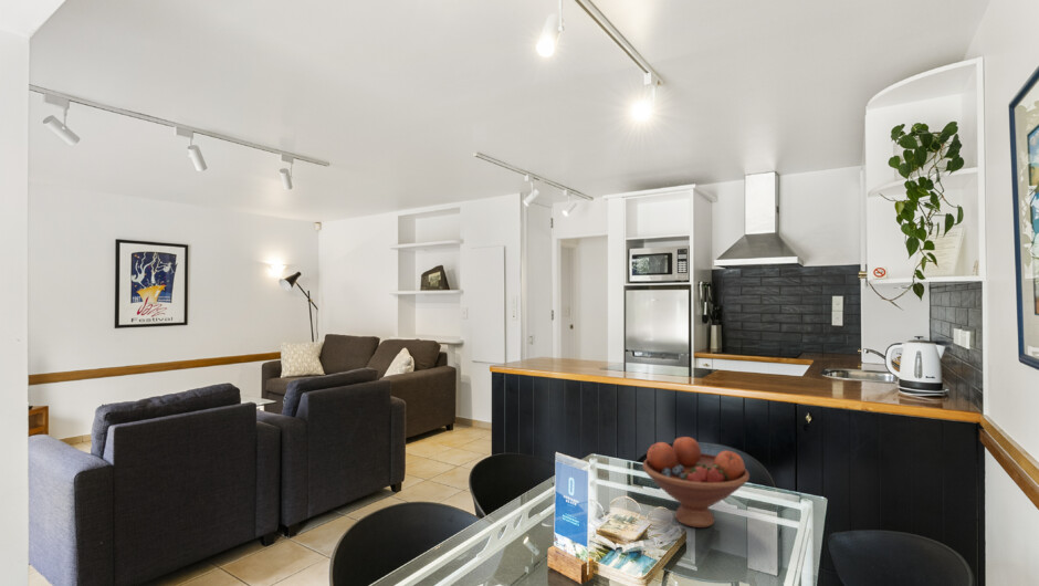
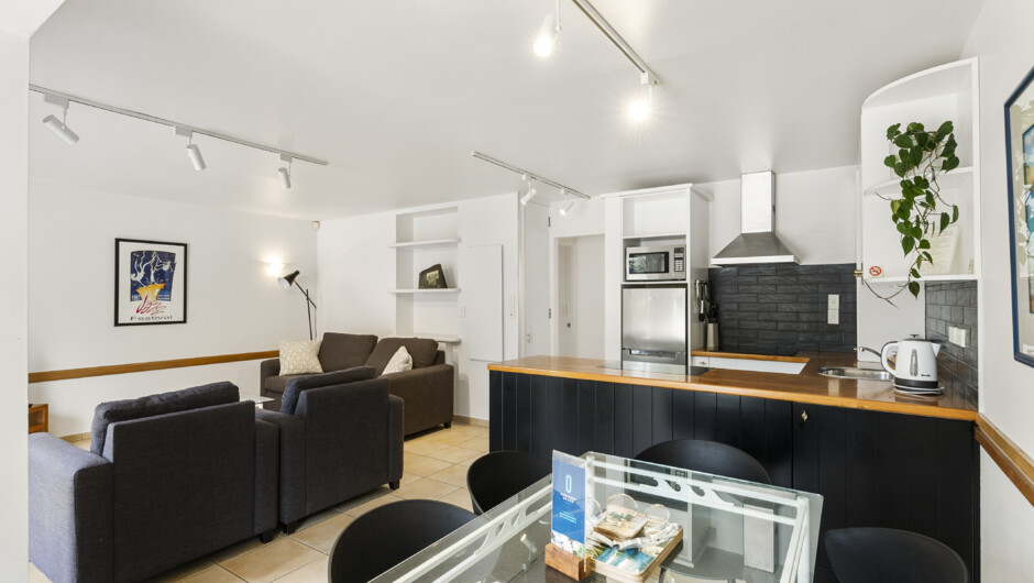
- fruit bowl (694, 483)
